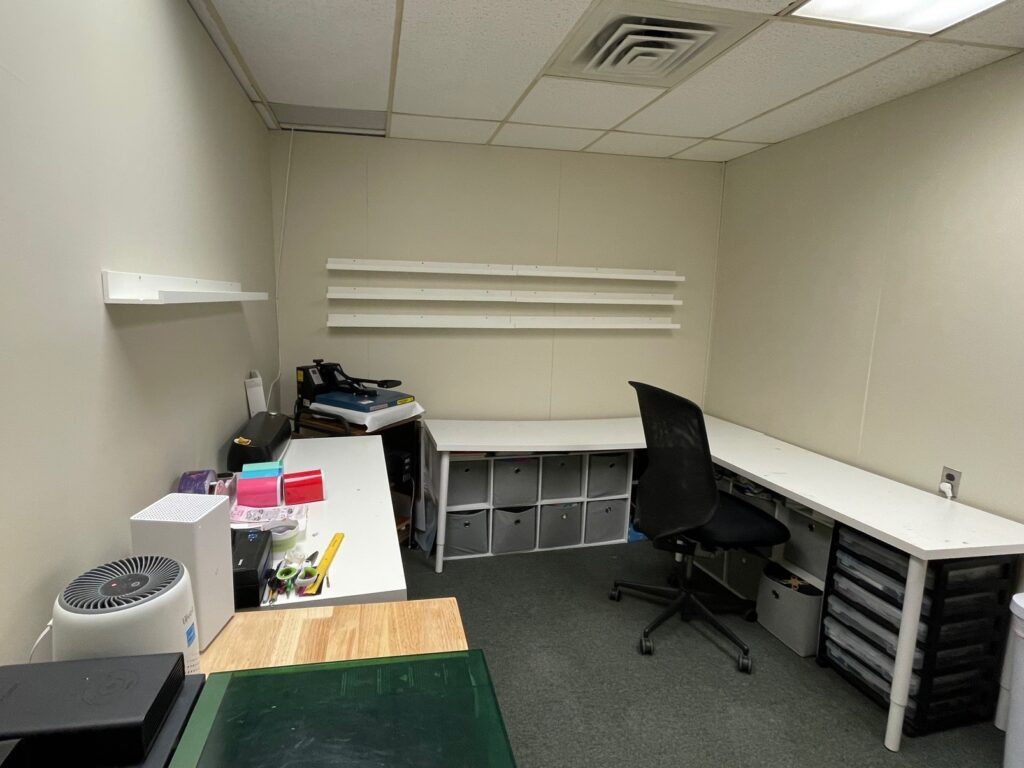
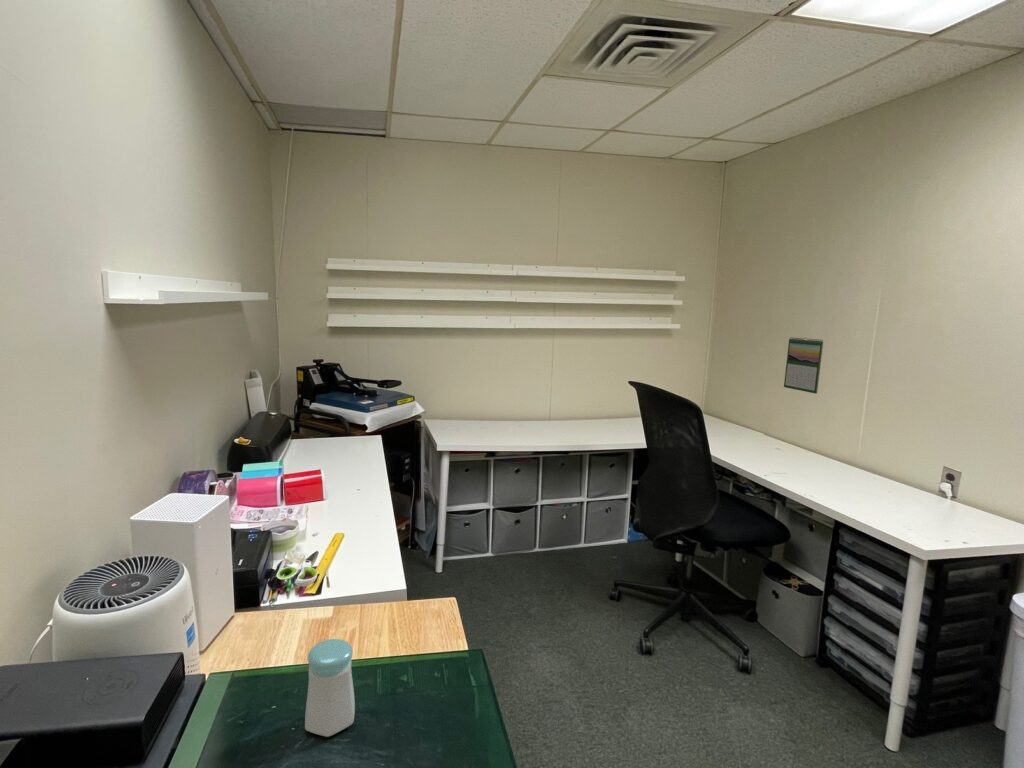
+ calendar (802, 364)
+ salt shaker (330, 684)
